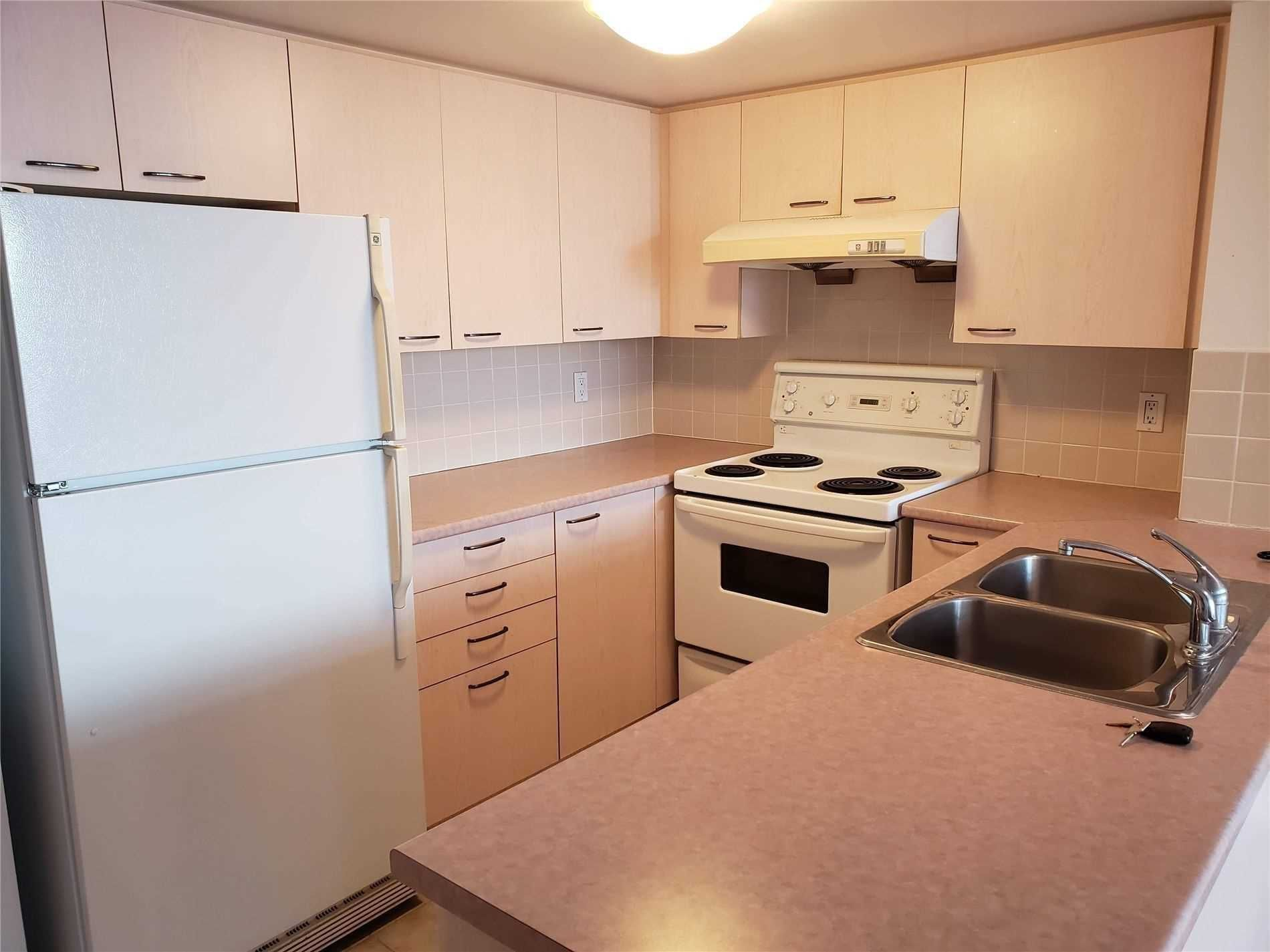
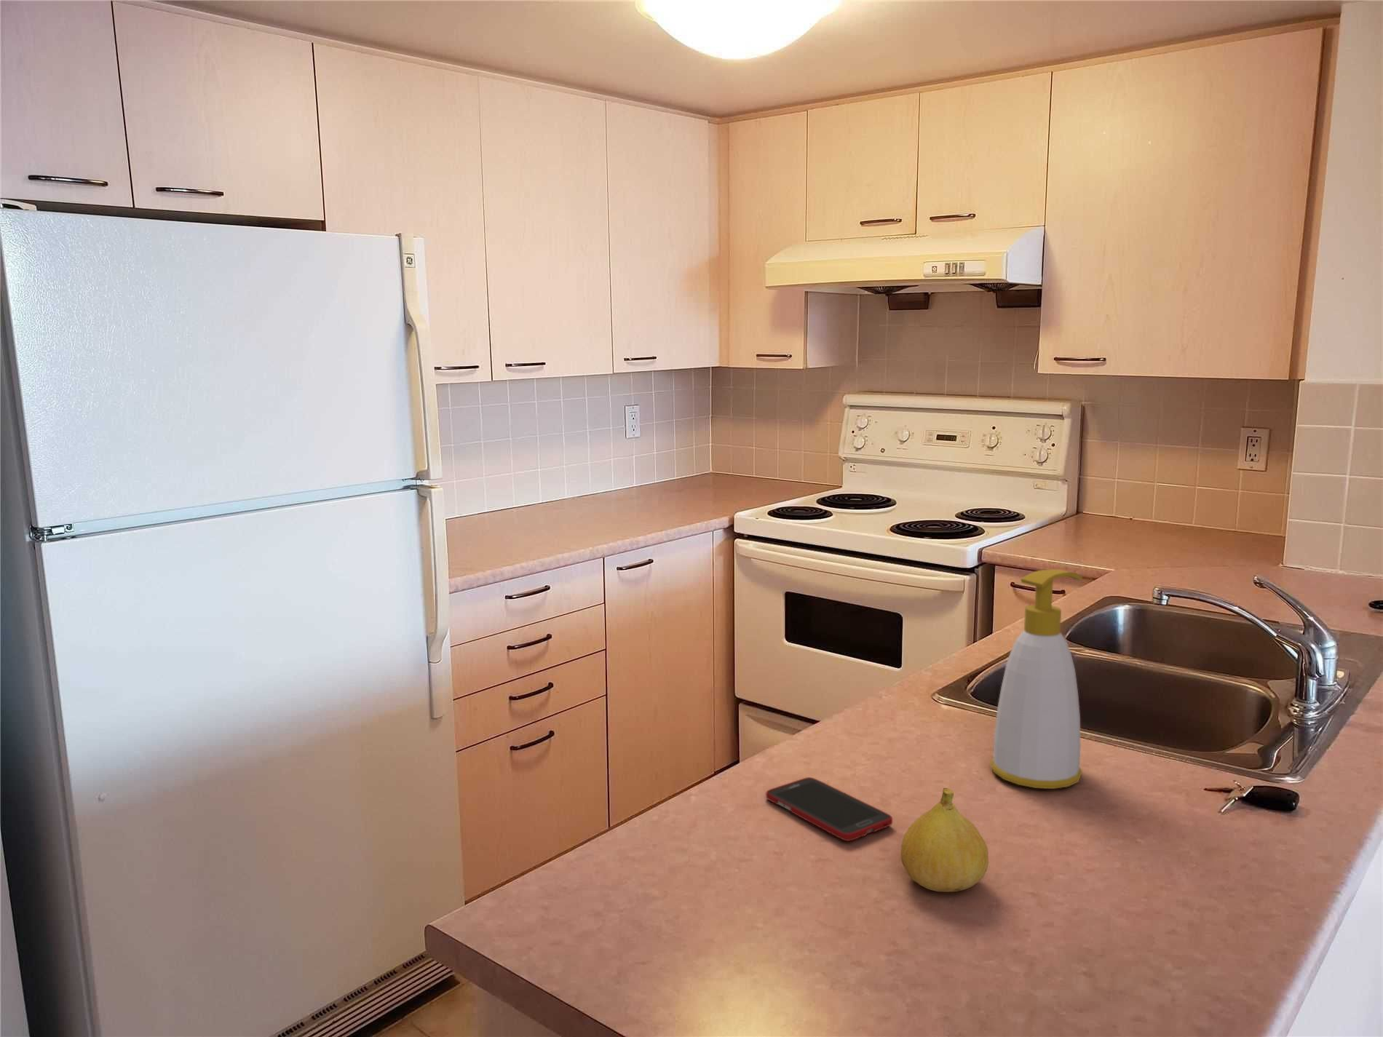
+ soap bottle (1040, 674)
+ fruit (945, 837)
+ cell phone (827, 807)
